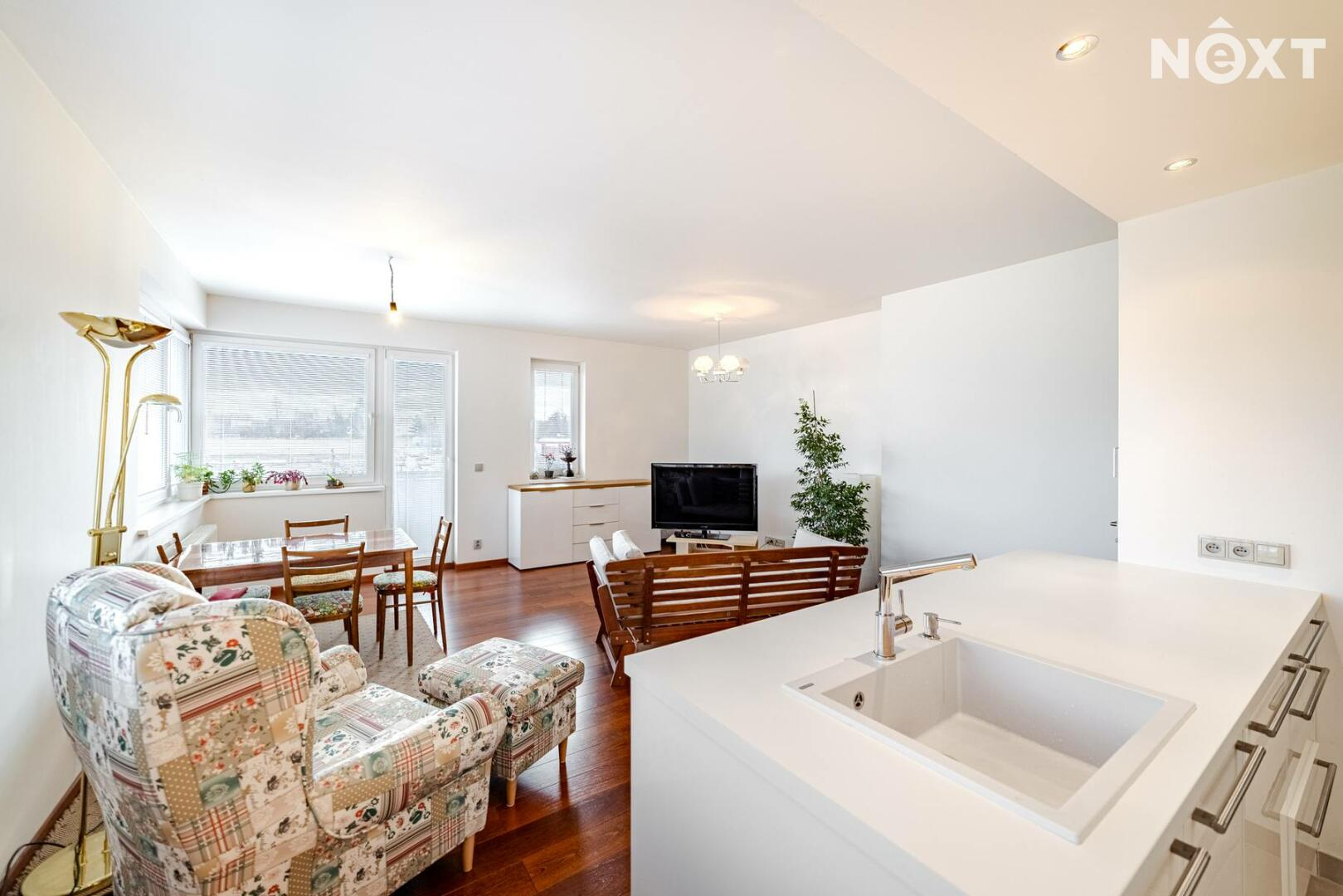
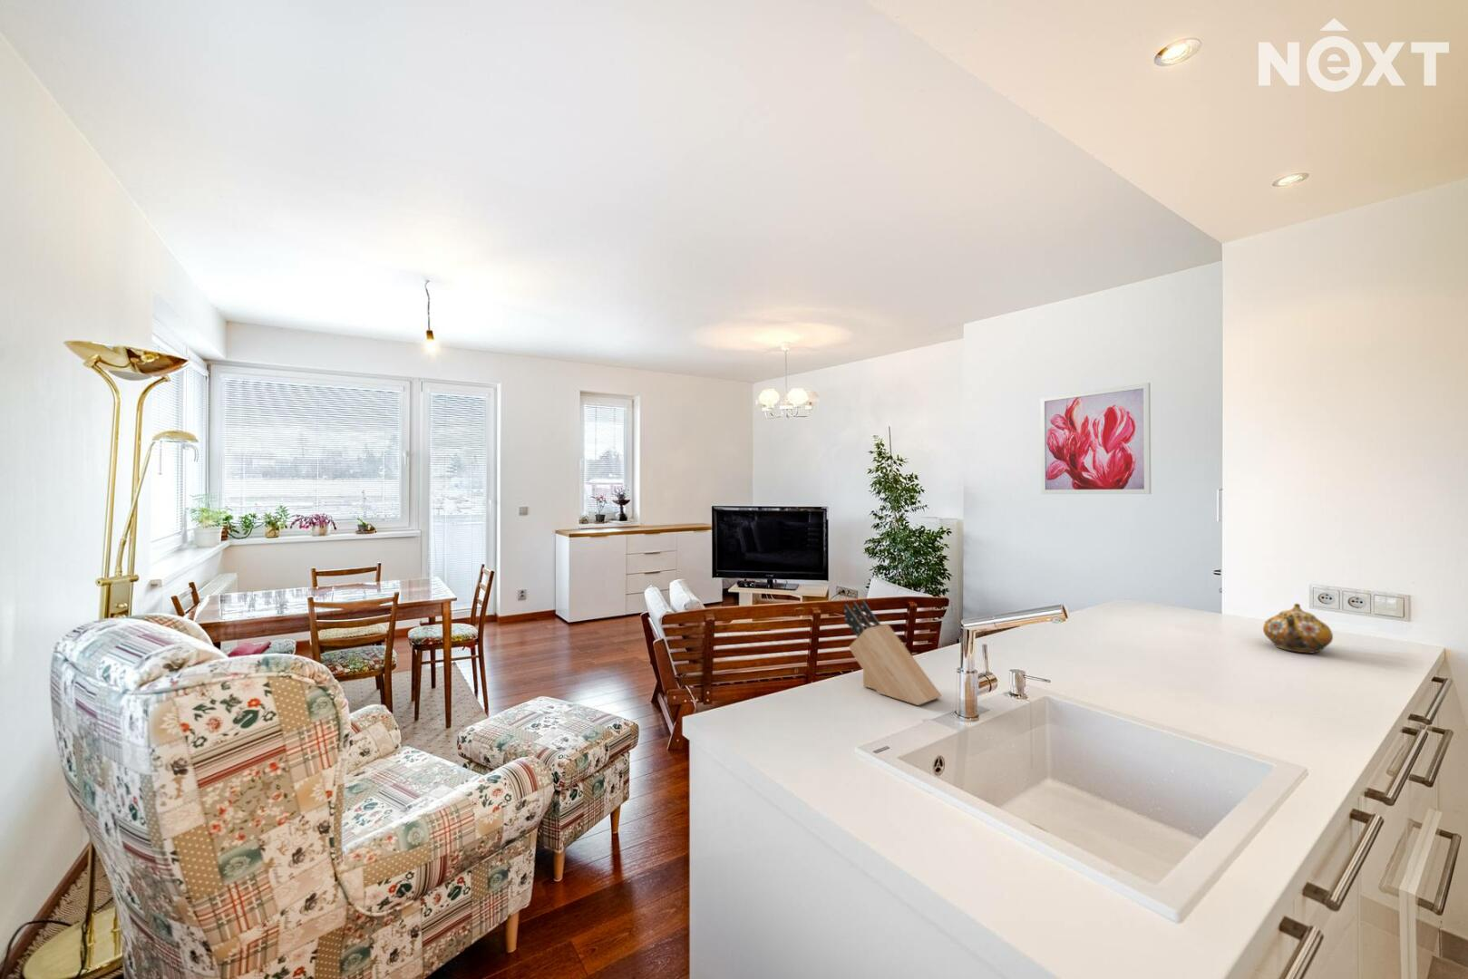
+ teapot (1296, 626)
+ wall art (1092, 443)
+ knife block (886, 648)
